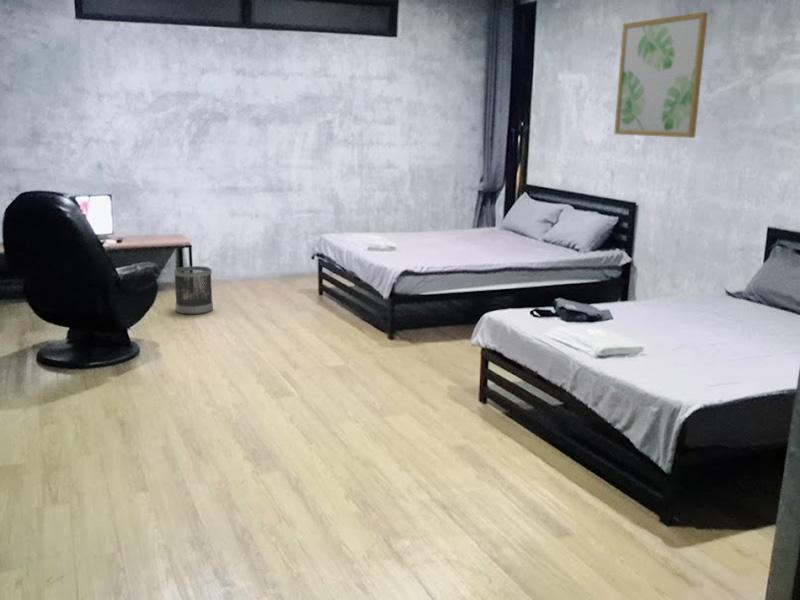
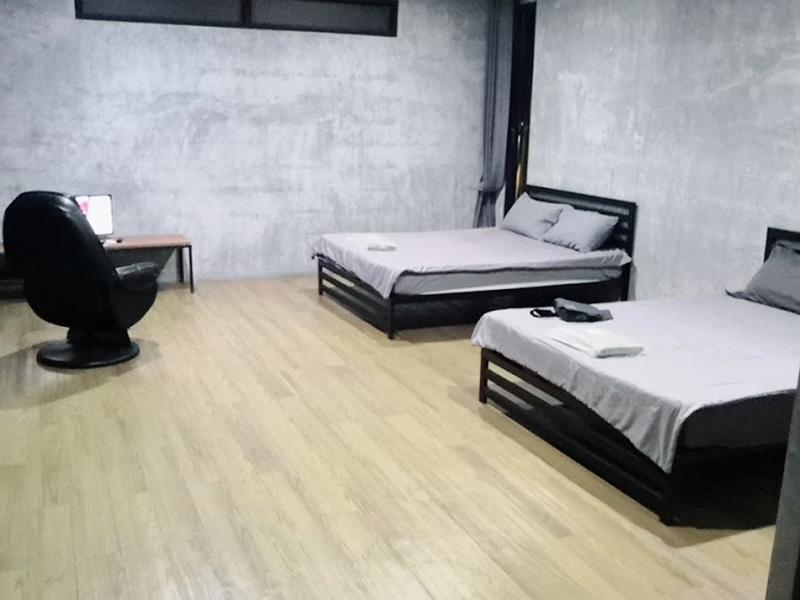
- wastebasket (193, 289)
- wall art (657, 78)
